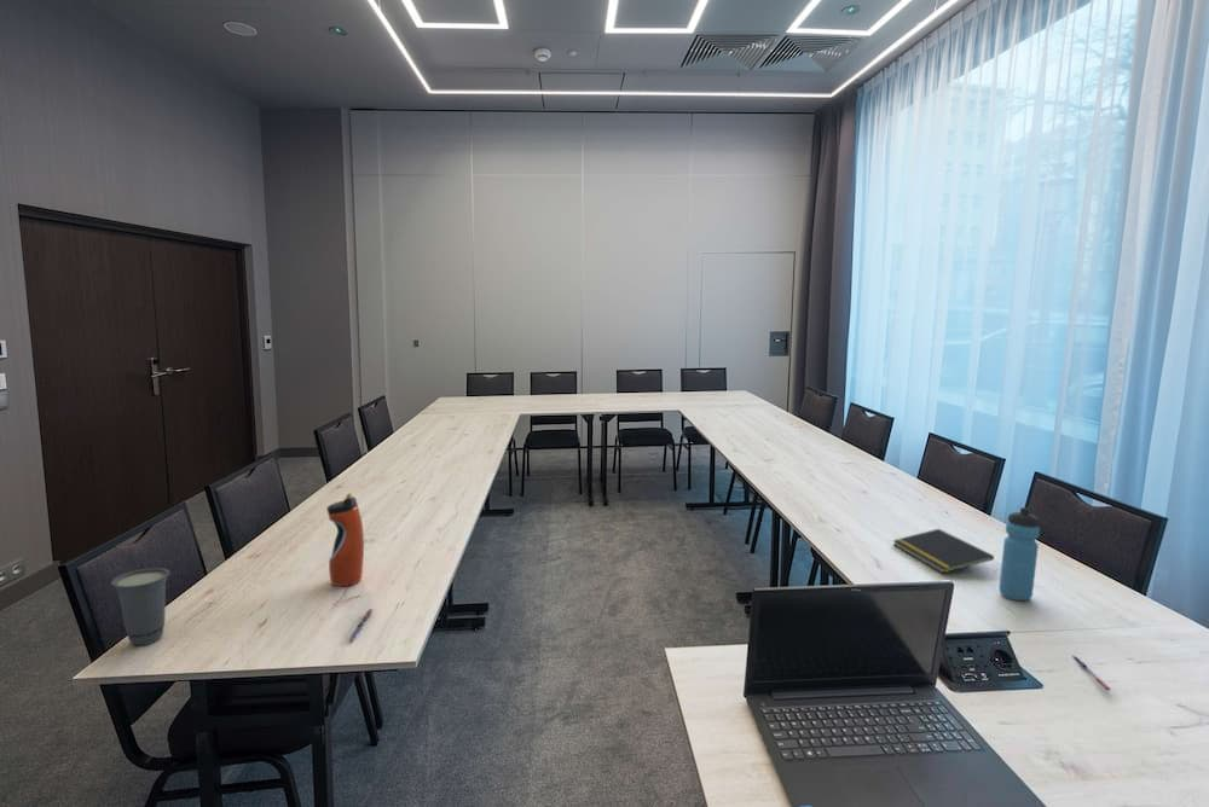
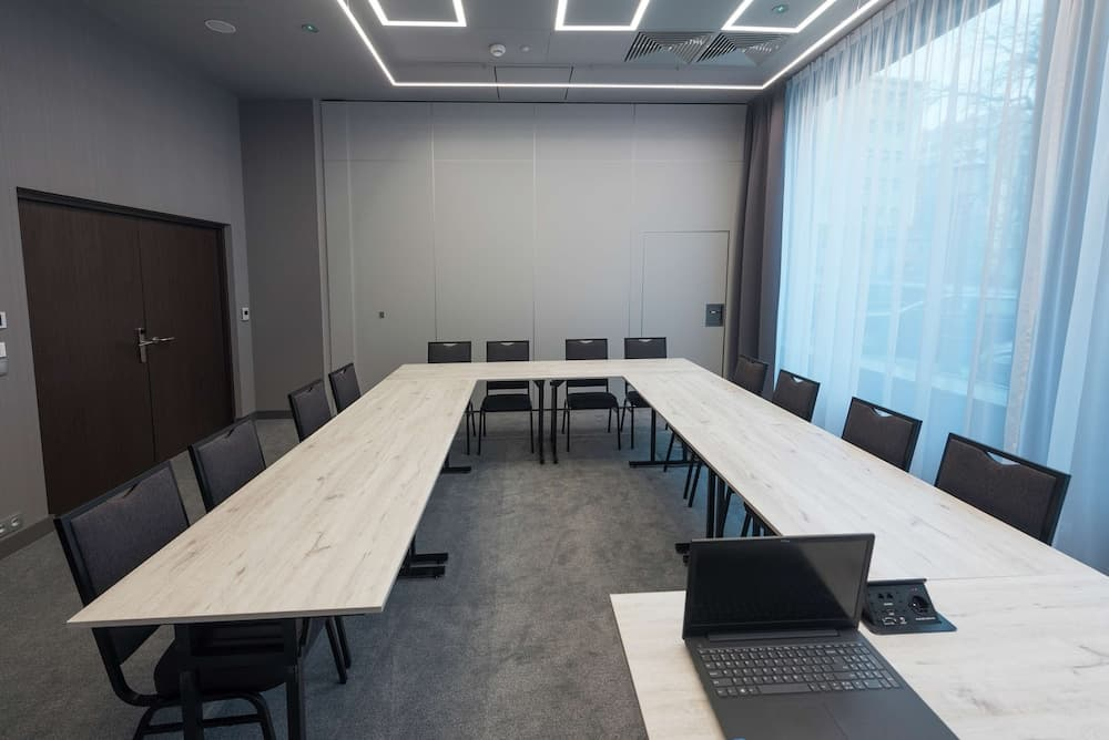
- water bottle (346, 538)
- water bottle (1019, 552)
- notepad (941, 548)
- cup (144, 608)
- pen (1089, 670)
- pen (360, 623)
